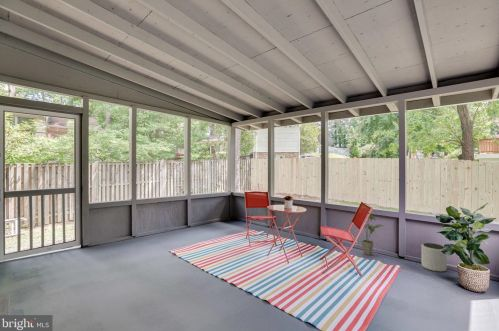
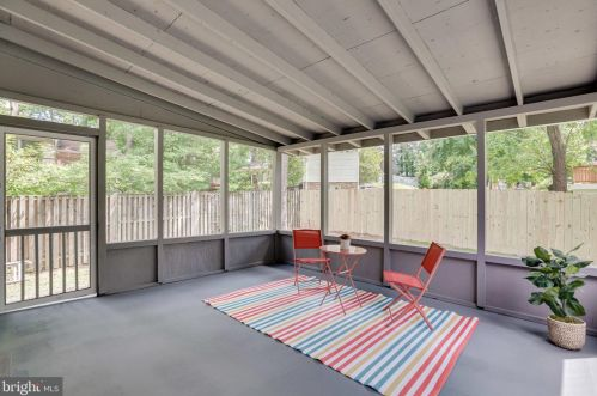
- house plant (370, 232)
- plant pot (433, 256)
